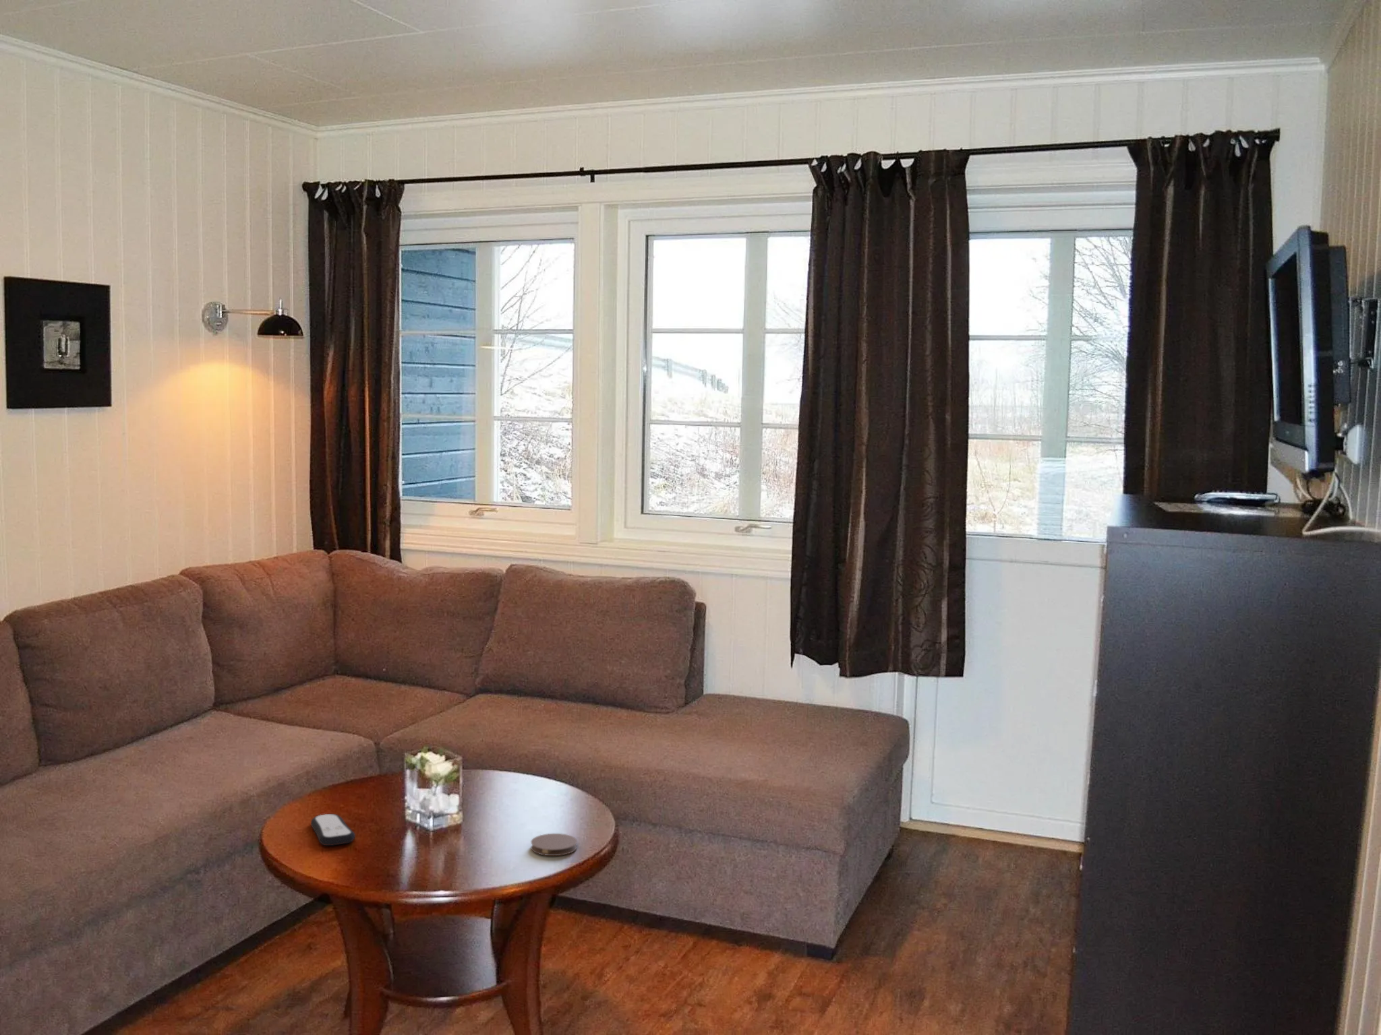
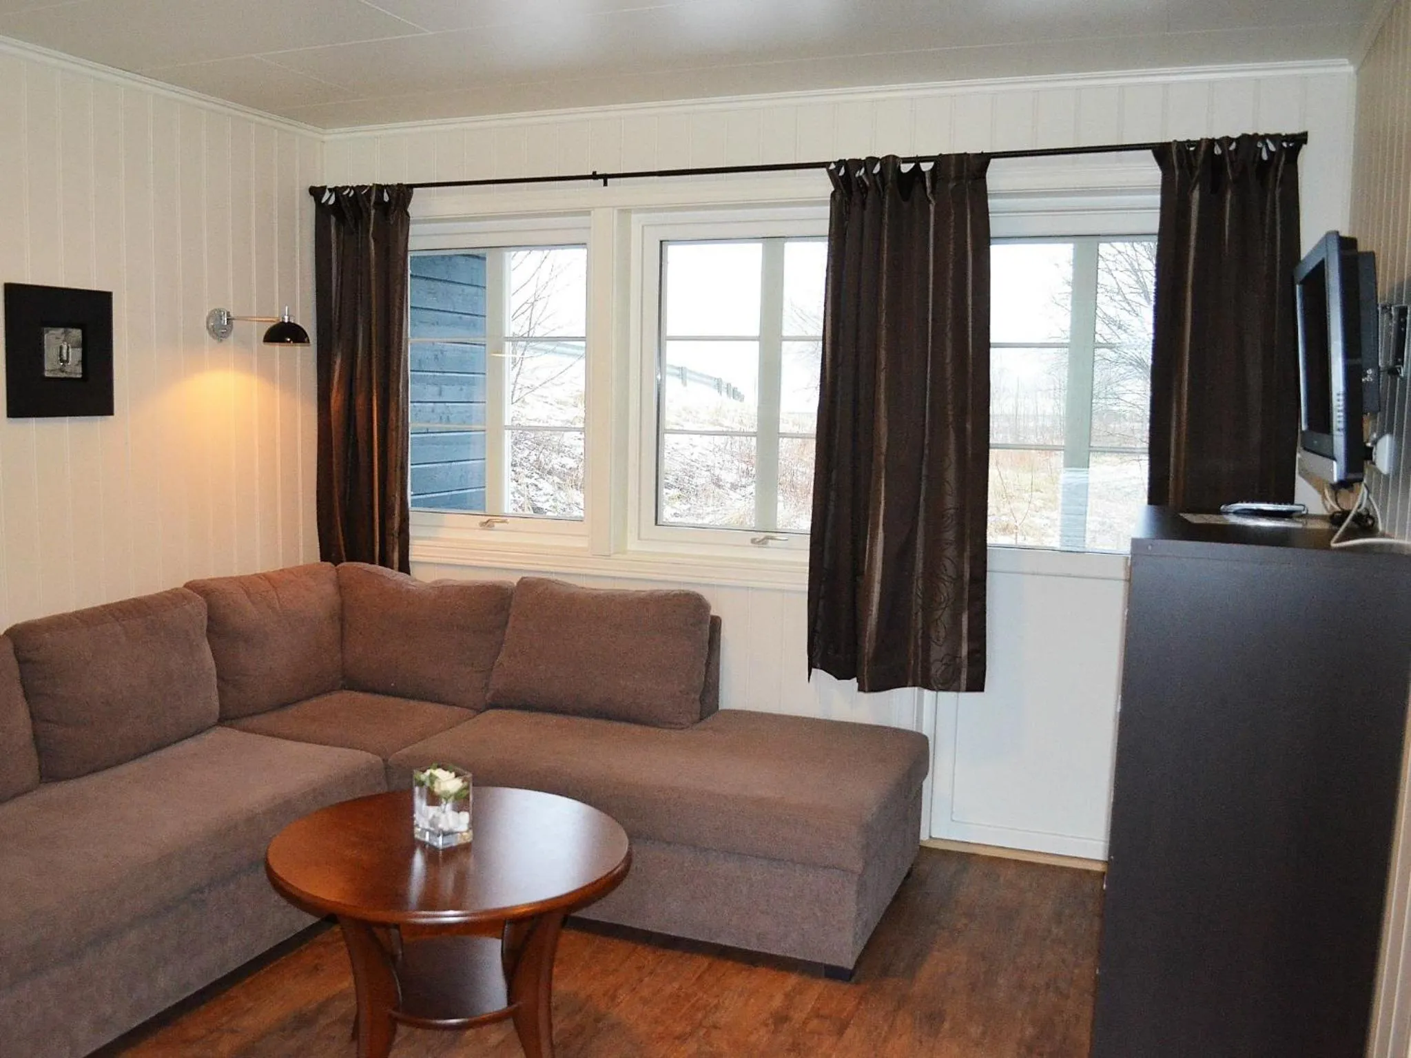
- coaster (553, 845)
- remote control (331, 828)
